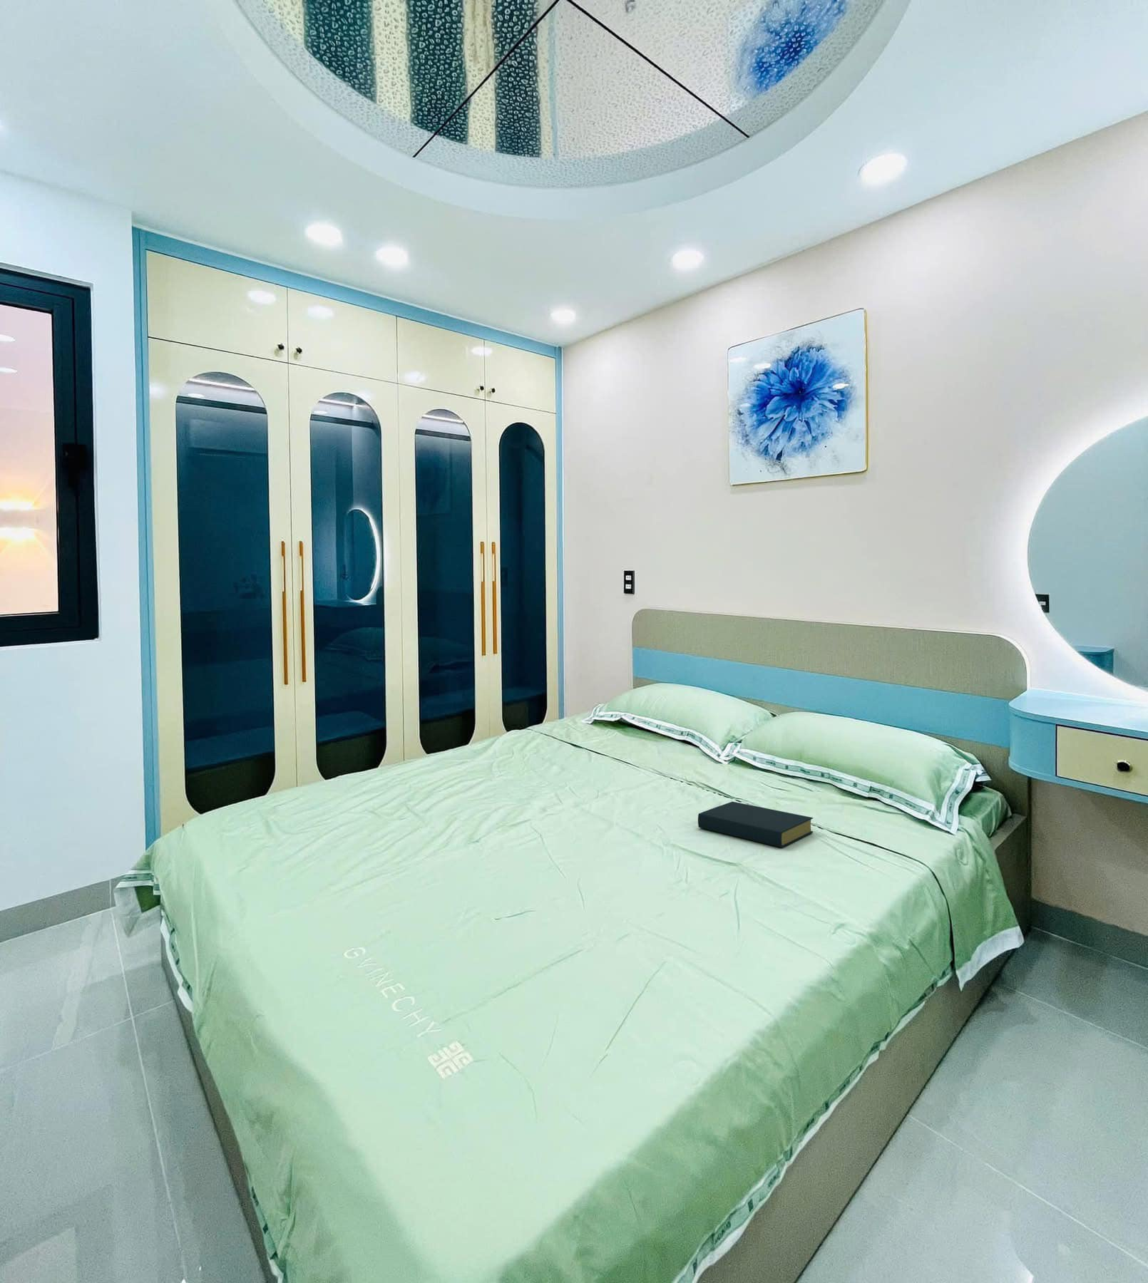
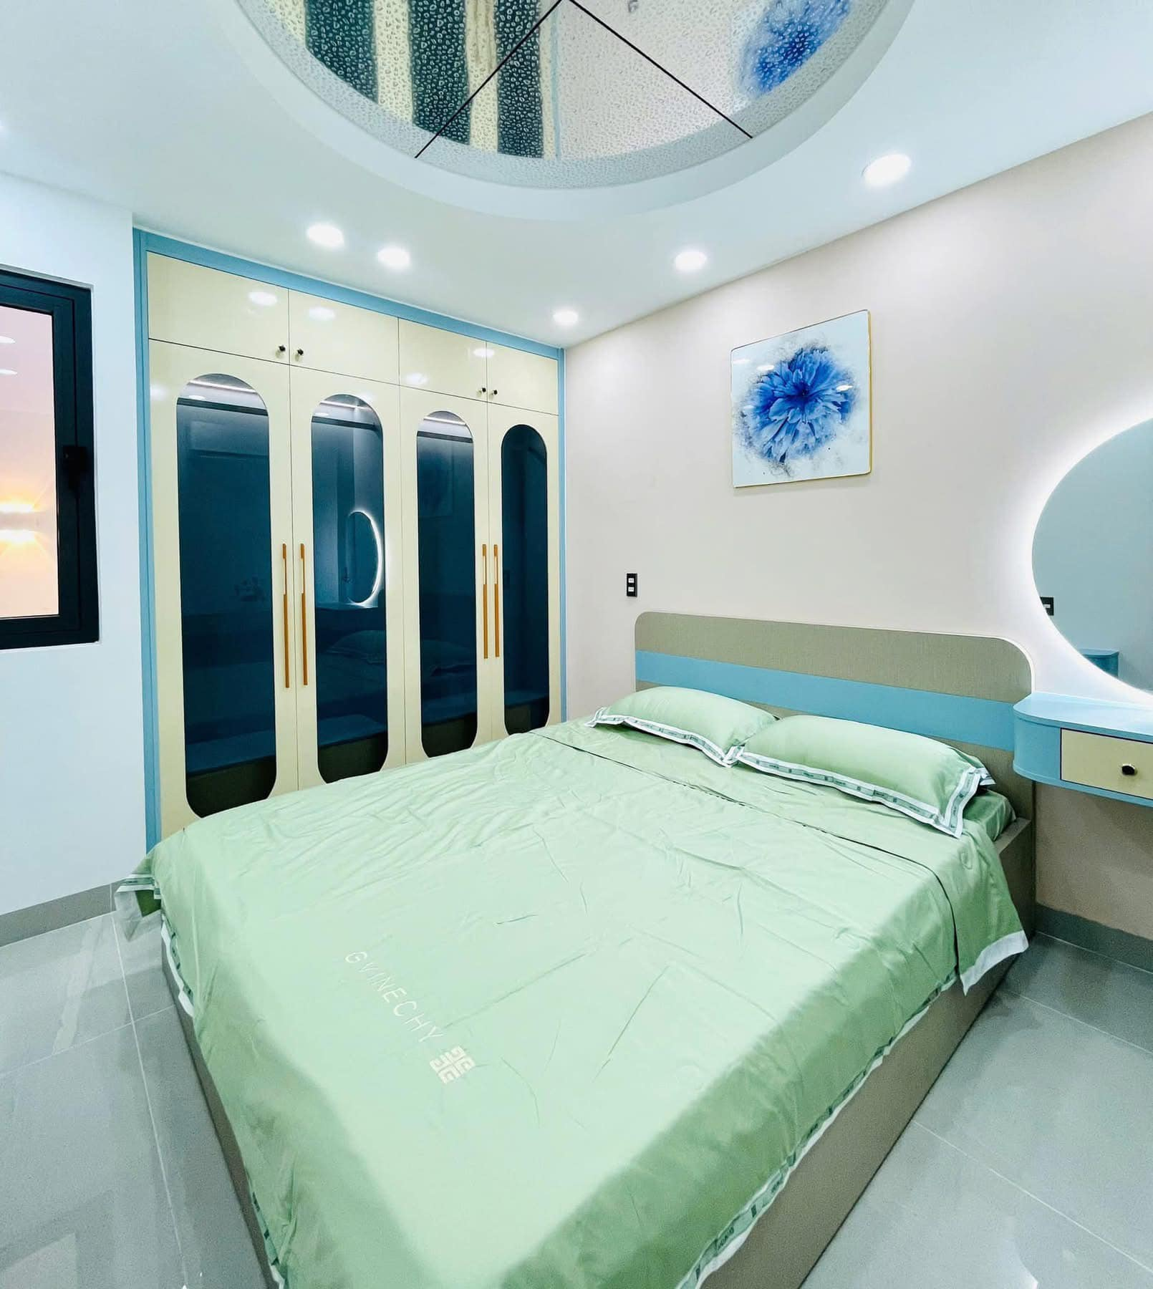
- hardback book (755, 822)
